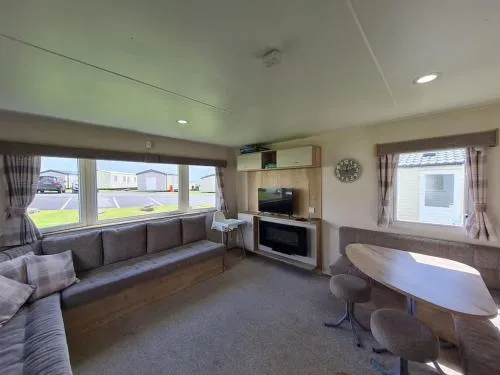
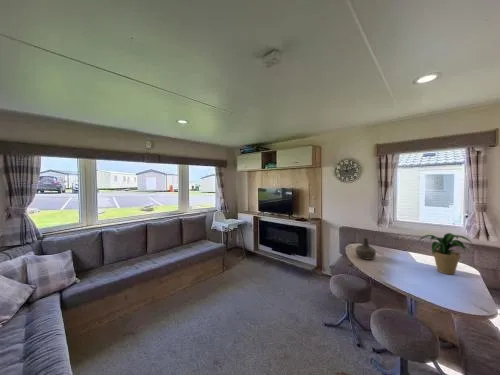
+ bottle (365, 247)
+ potted plant (446, 253)
